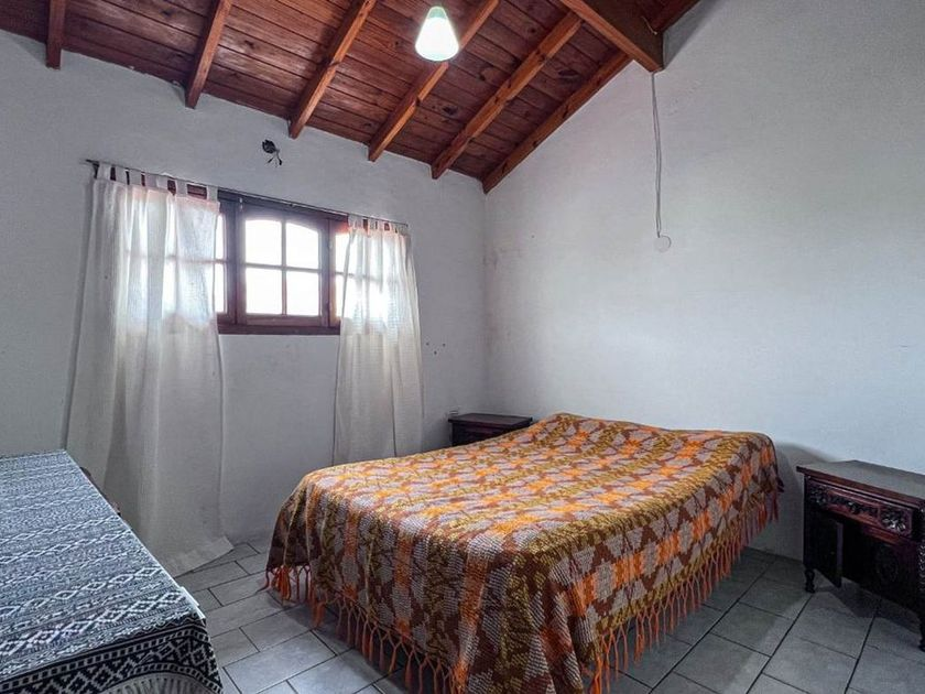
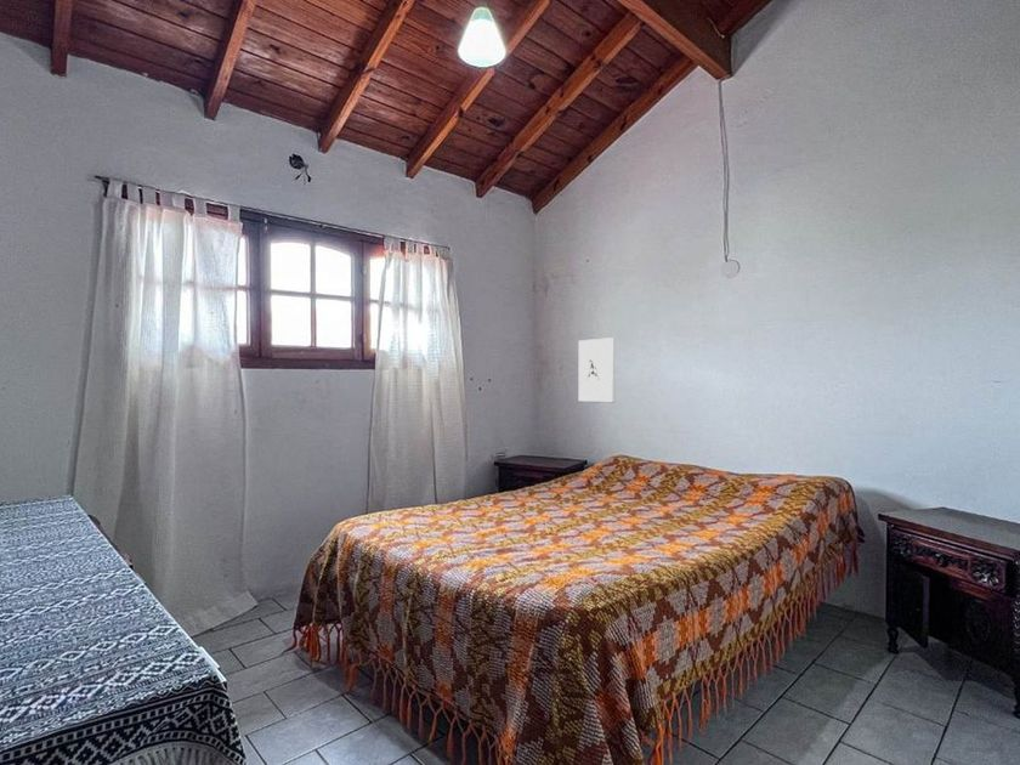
+ wall sculpture (596, 370)
